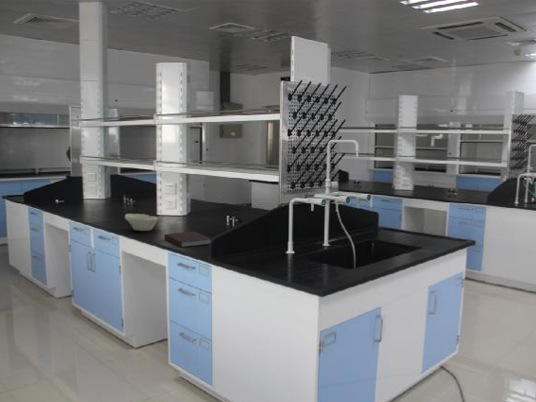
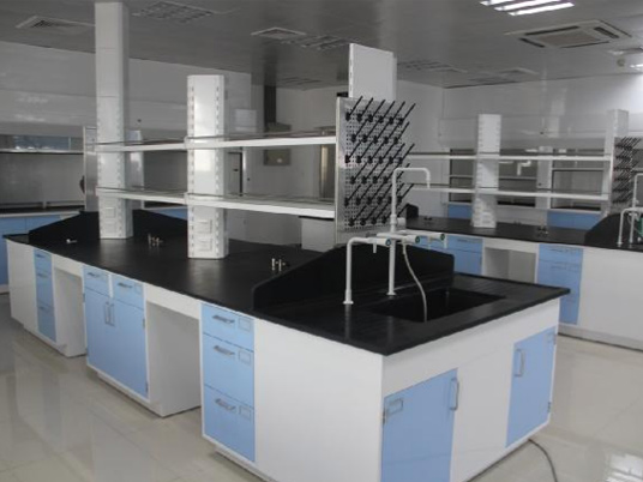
- bowl (142, 222)
- notebook (187, 239)
